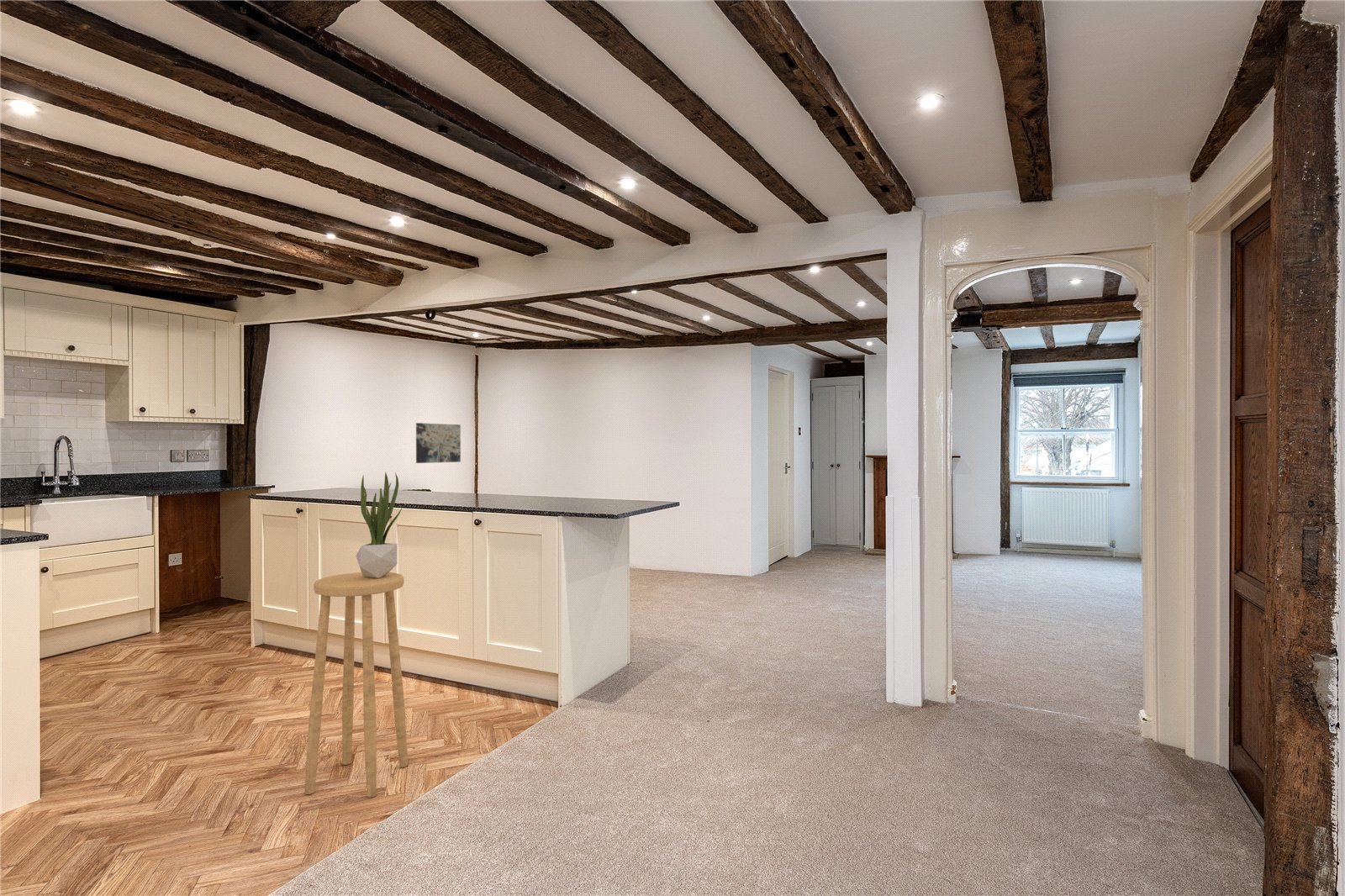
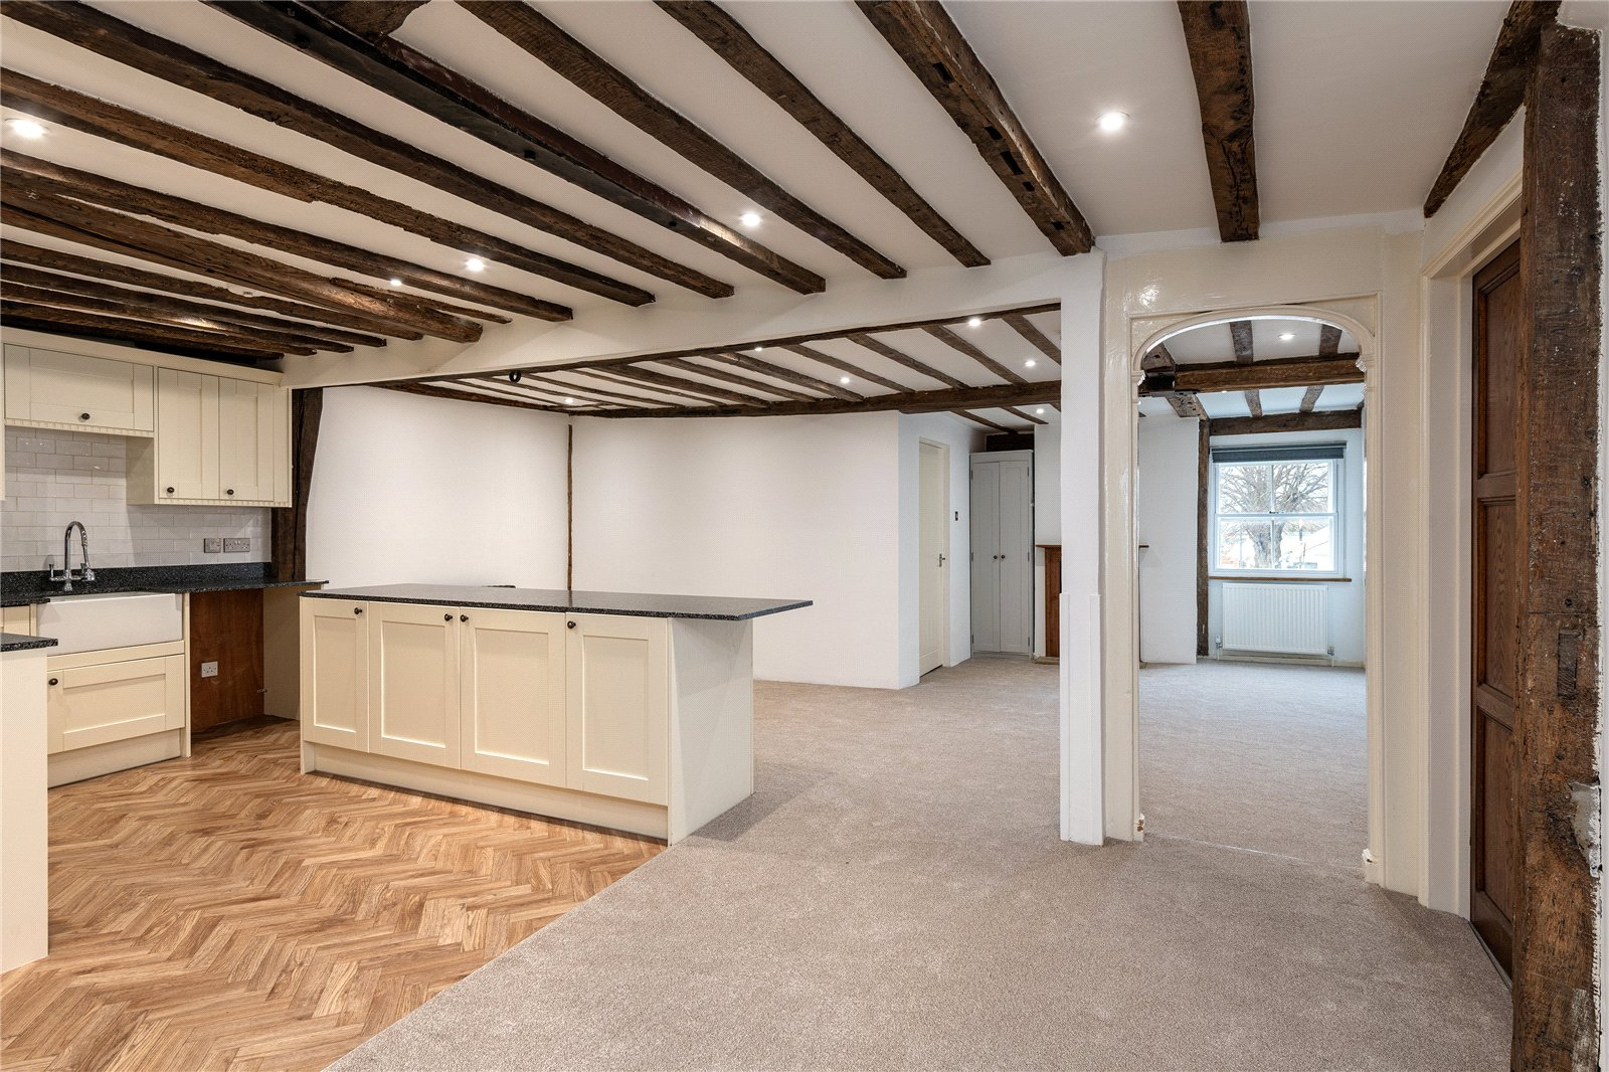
- potted plant (379, 524)
- stool (363, 678)
- wall art (439, 443)
